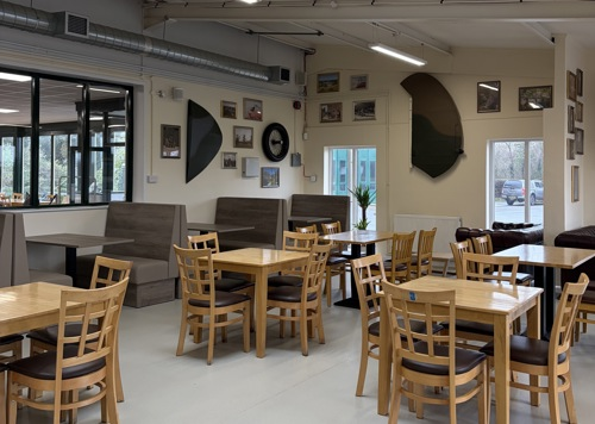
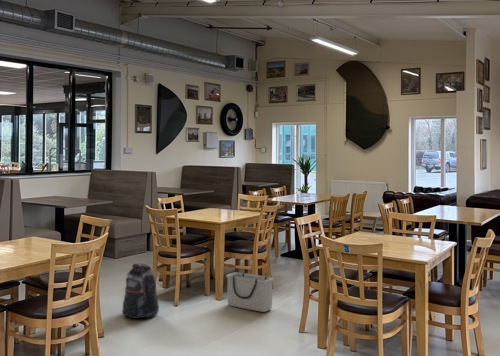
+ storage bin (249, 291)
+ backpack (140, 288)
